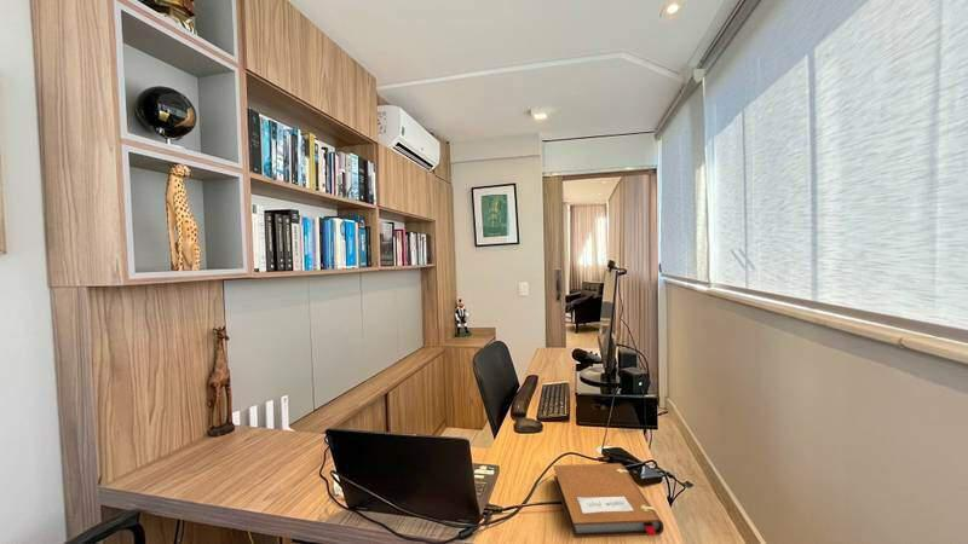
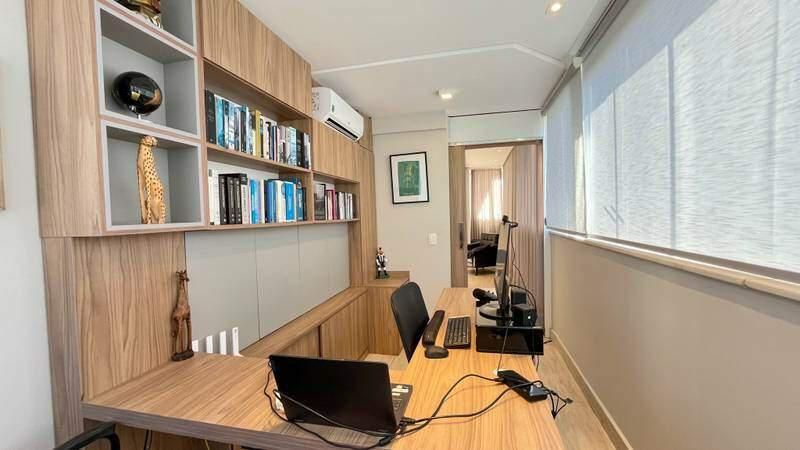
- notebook (603, 497)
